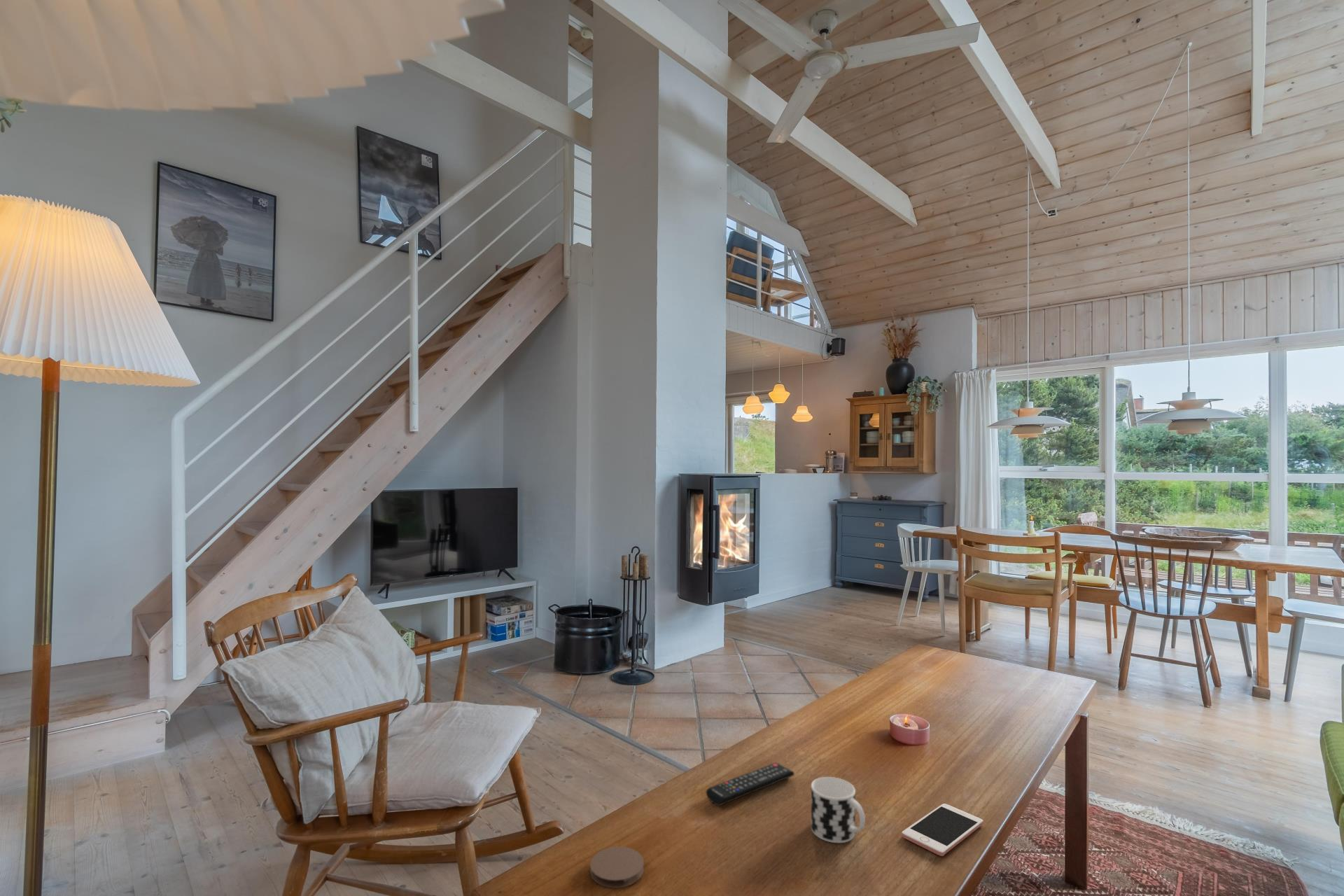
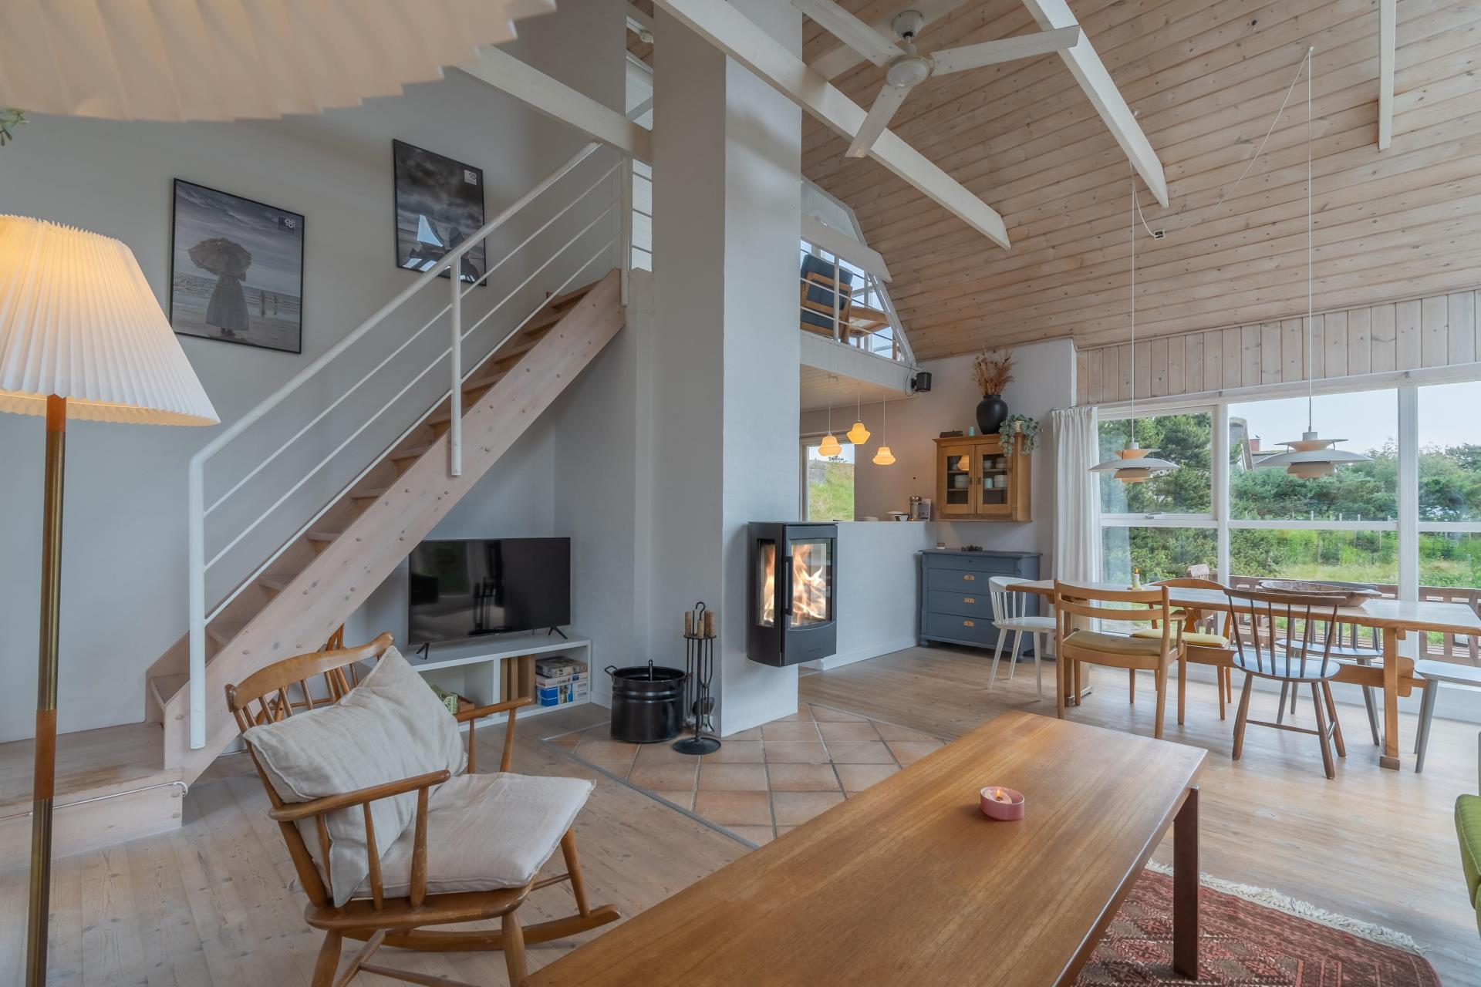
- remote control (751, 783)
- cup (839, 812)
- coaster (617, 866)
- cell phone (943, 828)
